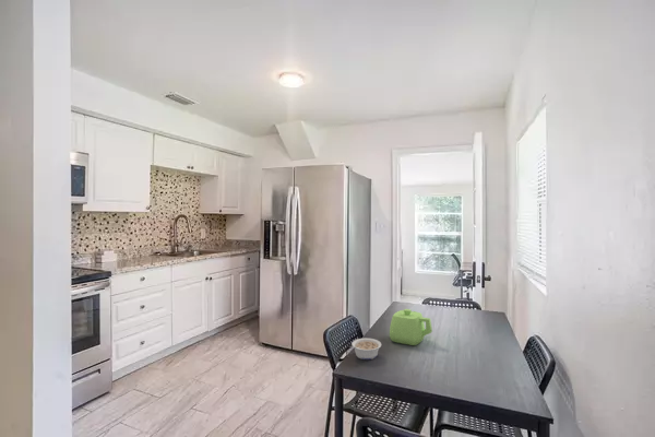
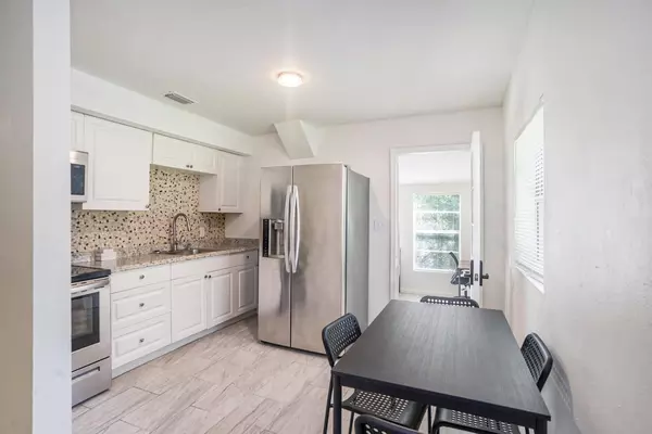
- legume (366, 349)
- teapot (413, 323)
